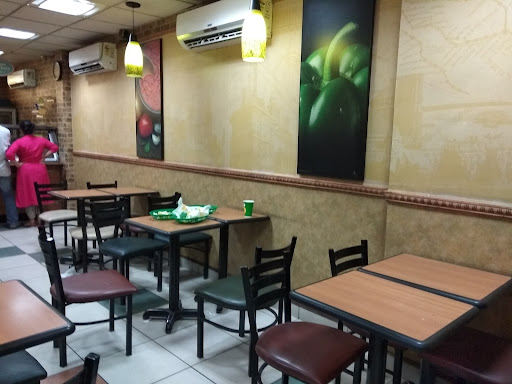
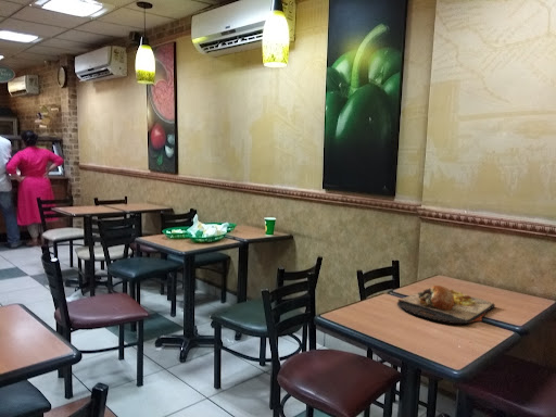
+ food tray (445, 295)
